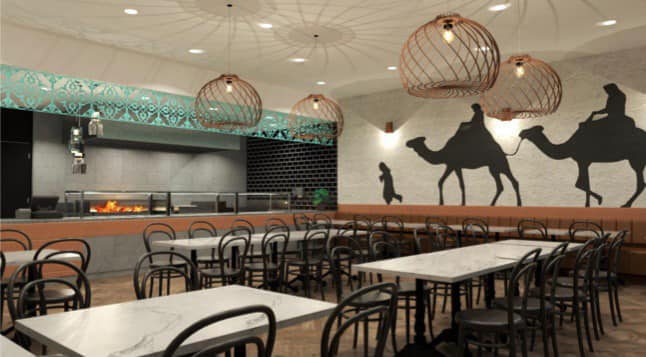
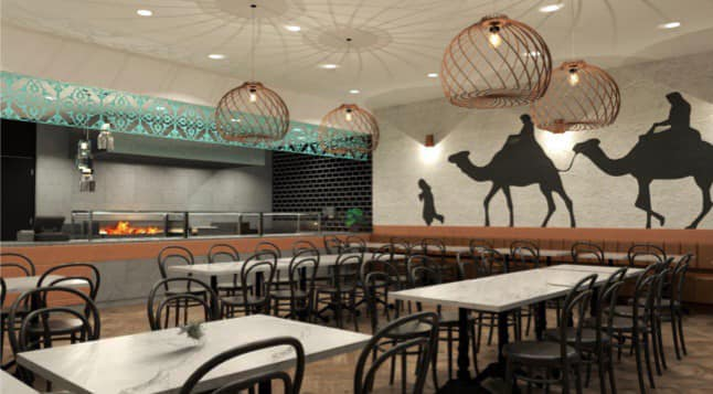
+ succulent plant (193, 327)
